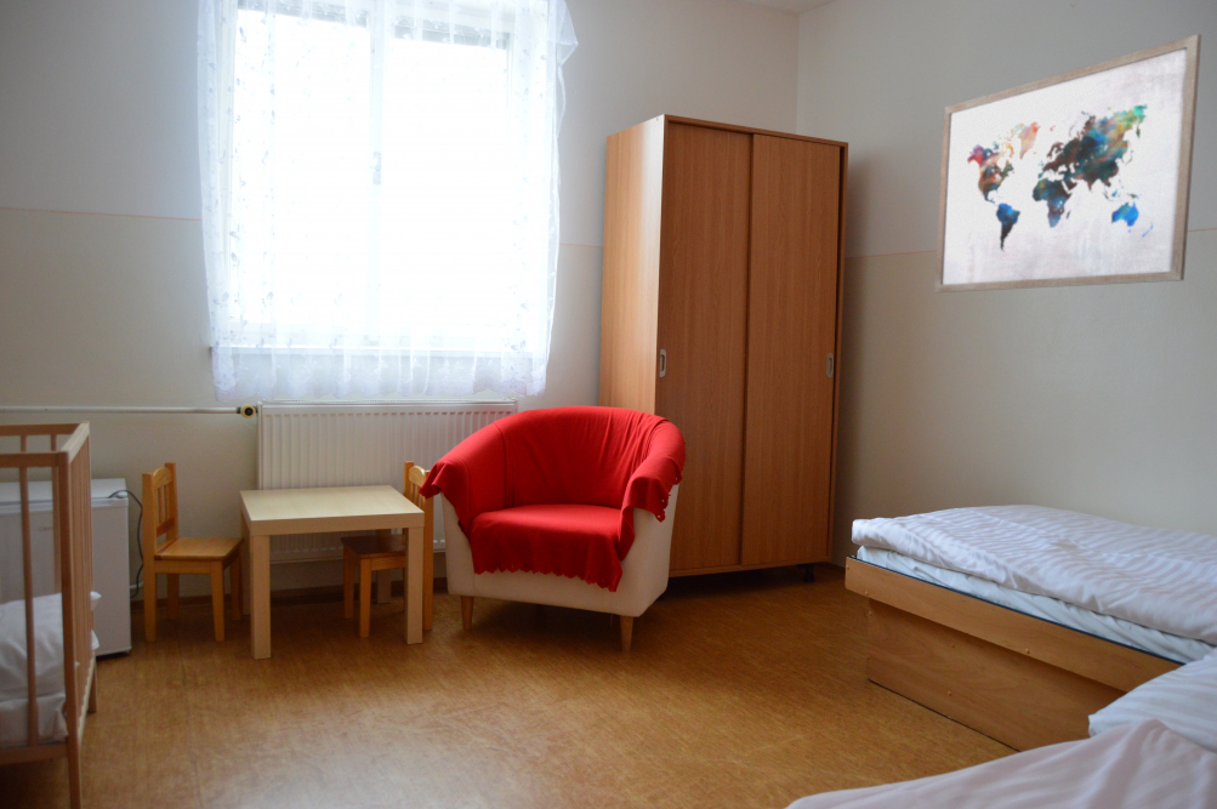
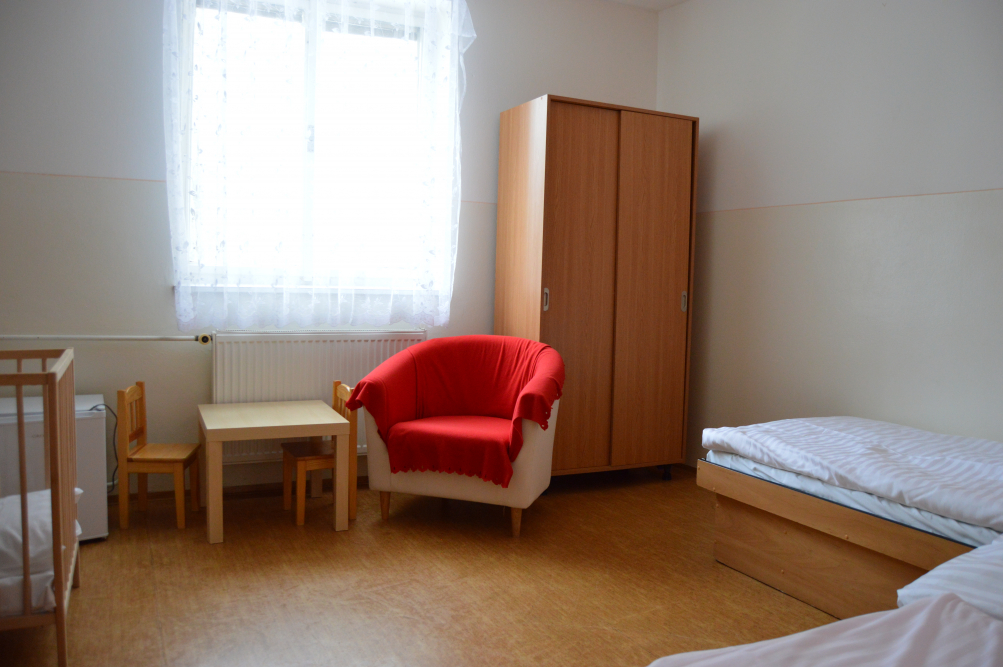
- wall art (1047, 182)
